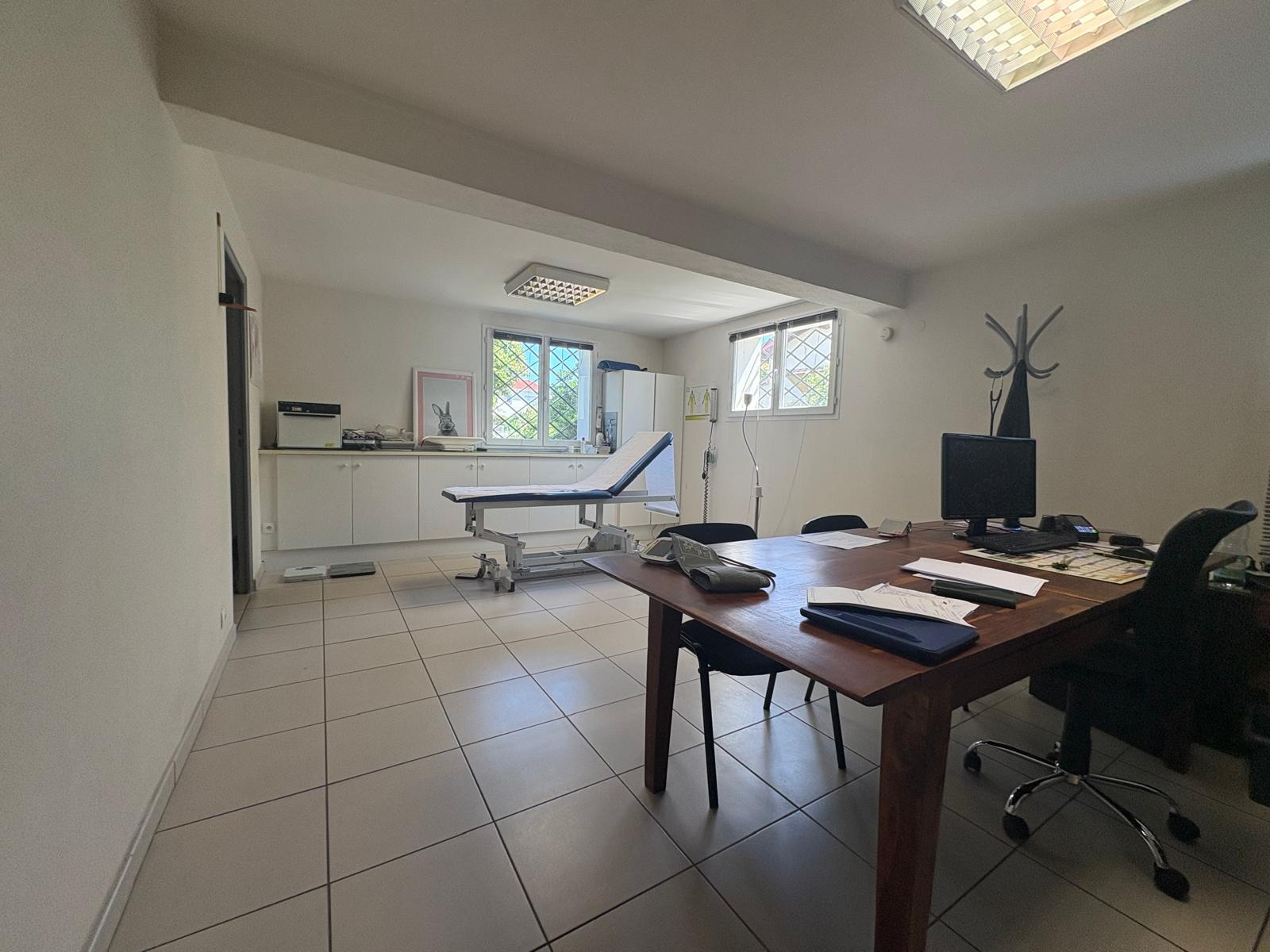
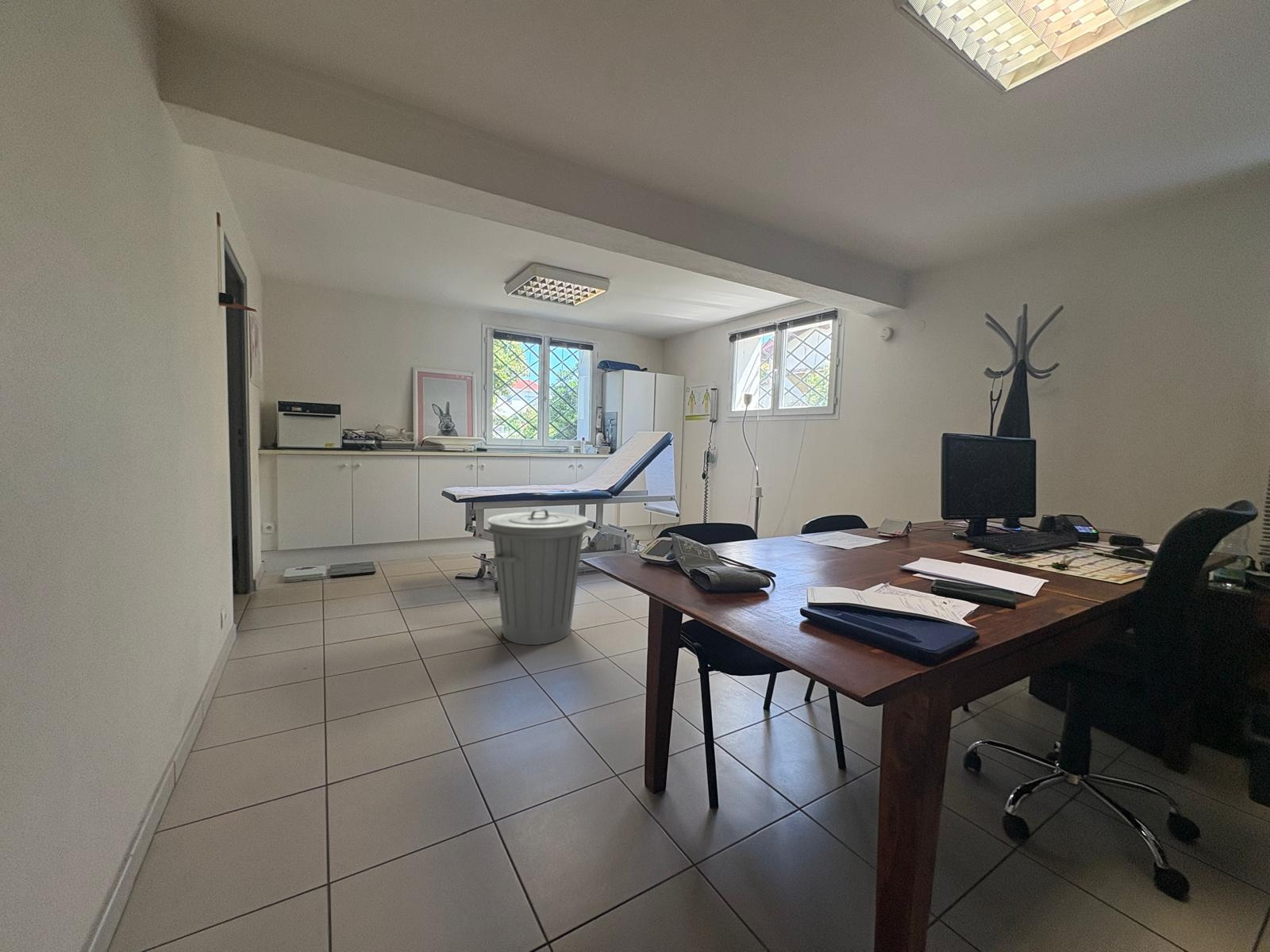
+ trash can (537, 570)
